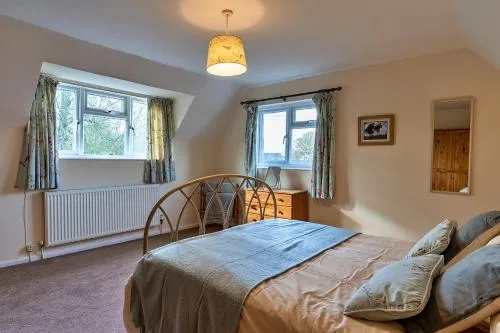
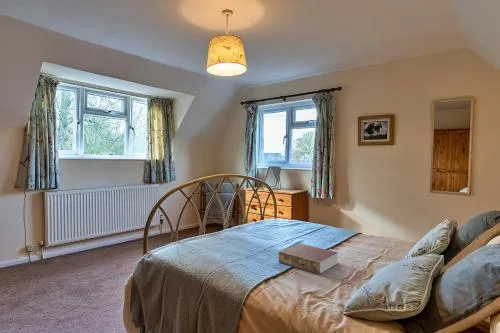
+ book (308, 257)
